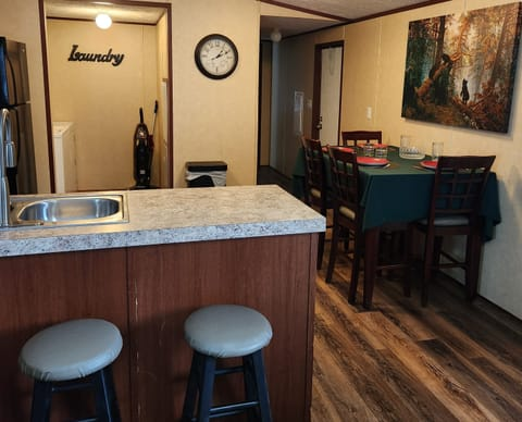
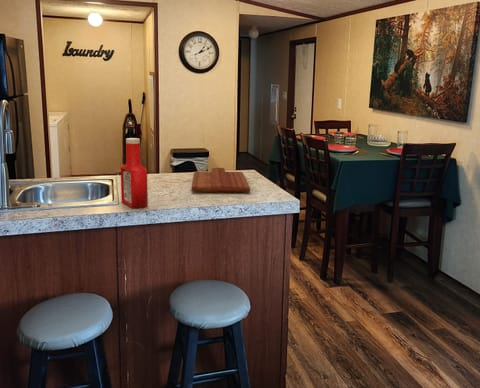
+ soap bottle (133, 171)
+ cutting board (219, 180)
